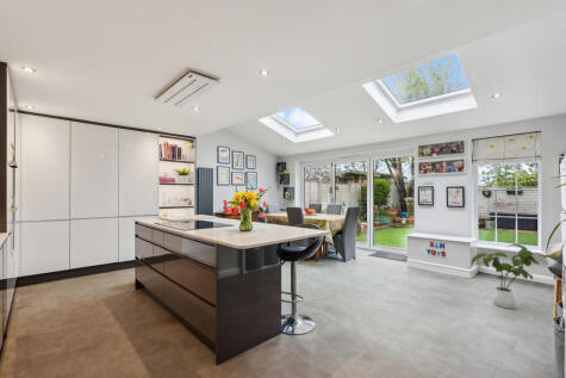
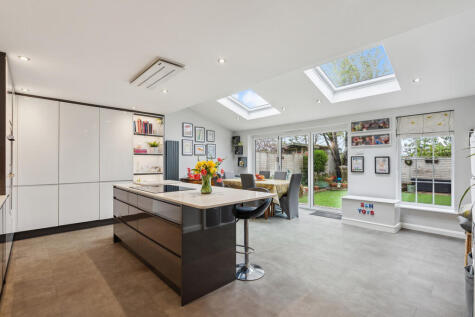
- house plant (515, 275)
